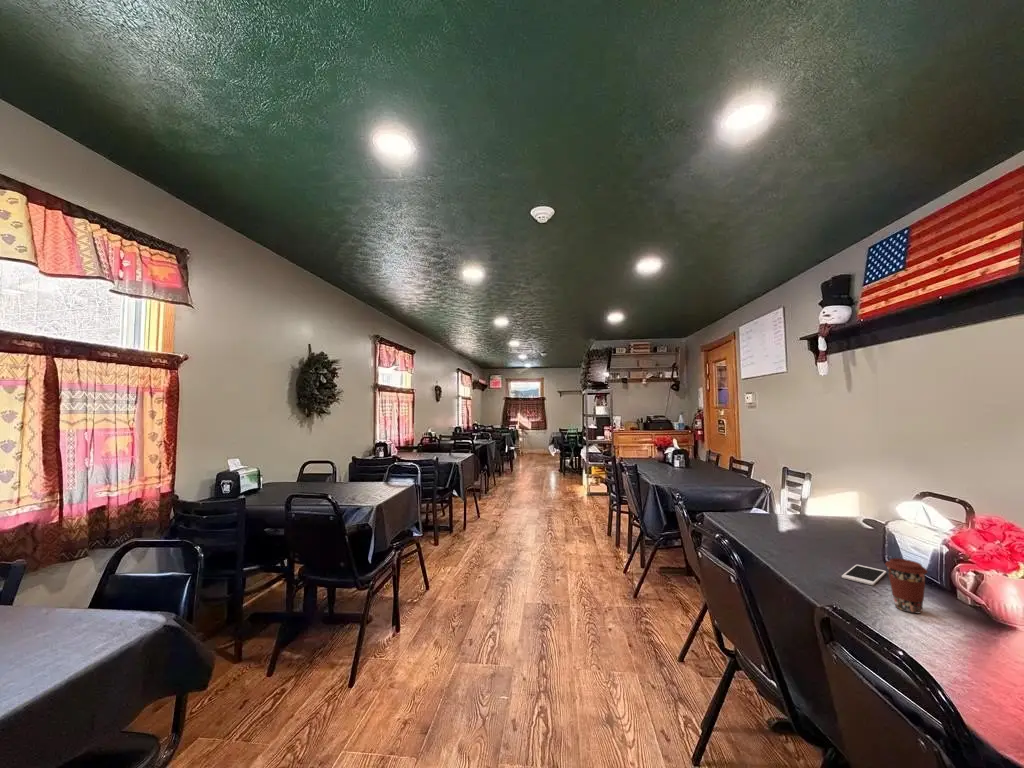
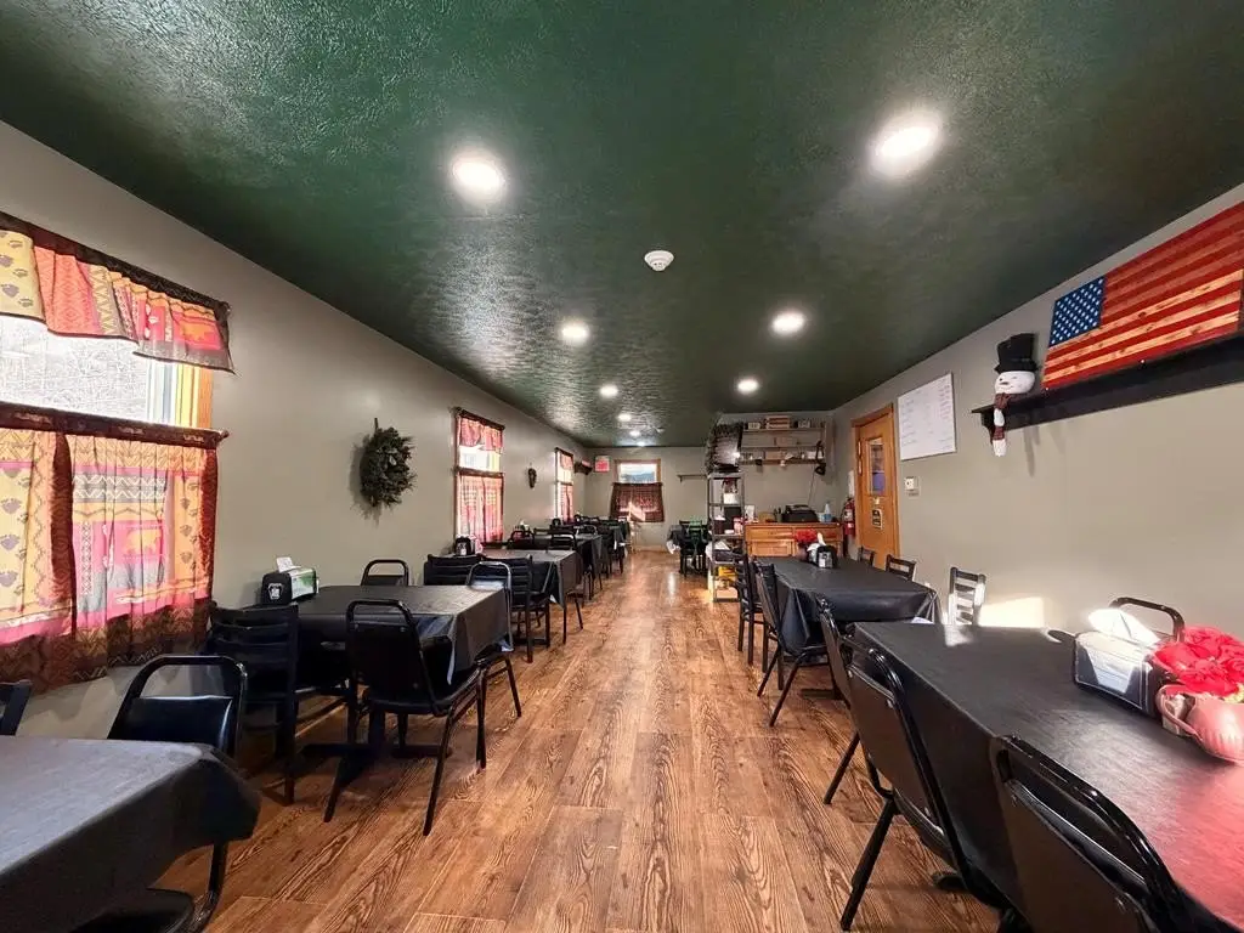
- cell phone (864, 574)
- coffee cup (907, 585)
